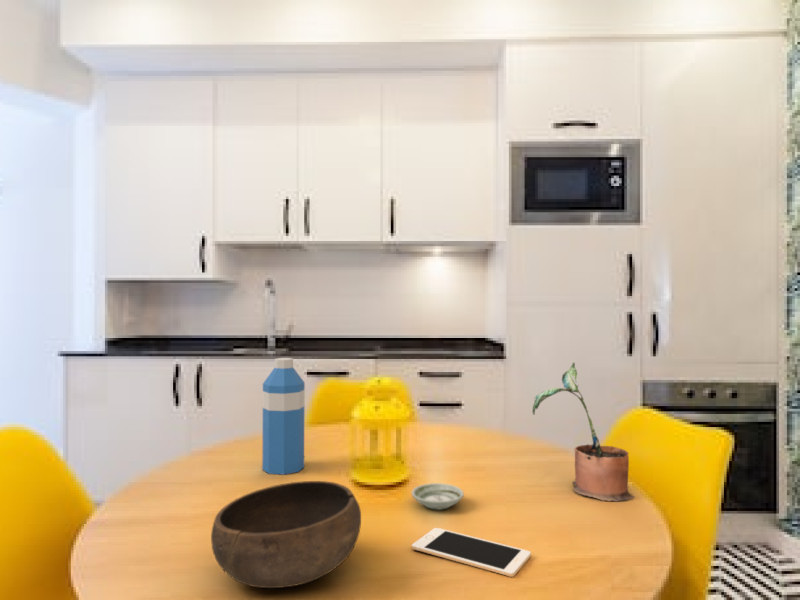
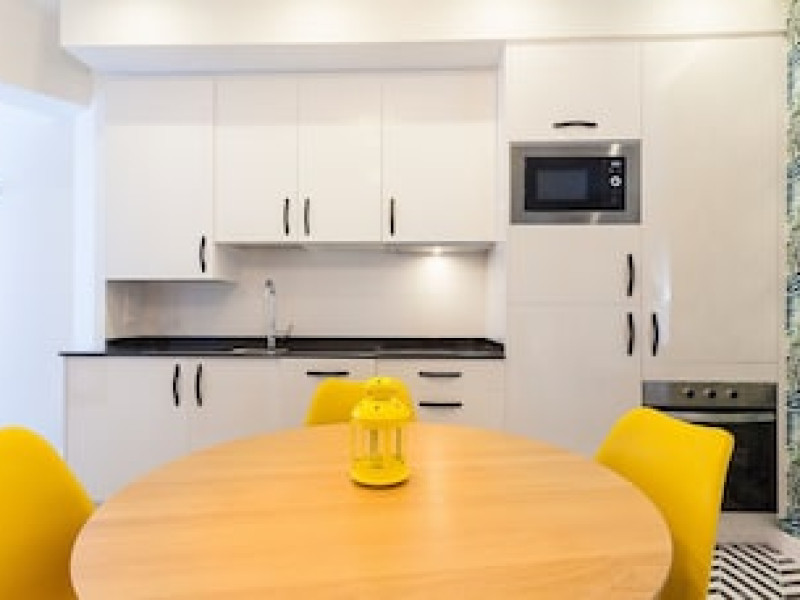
- potted plant (590, 426)
- saucer (437, 498)
- water bottle (283, 413)
- cell phone (470, 550)
- bowl (288, 535)
